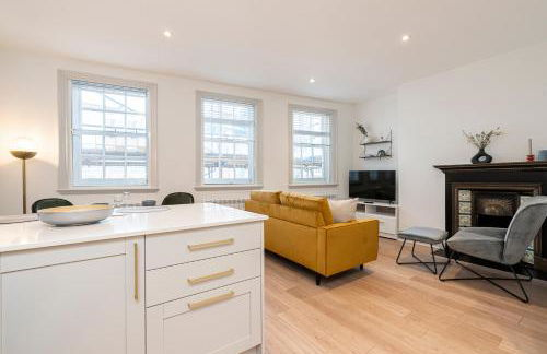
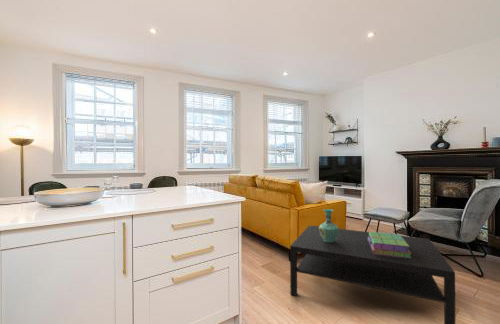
+ stack of books (387, 243)
+ vase (328, 225)
+ coffee table (362, 265)
